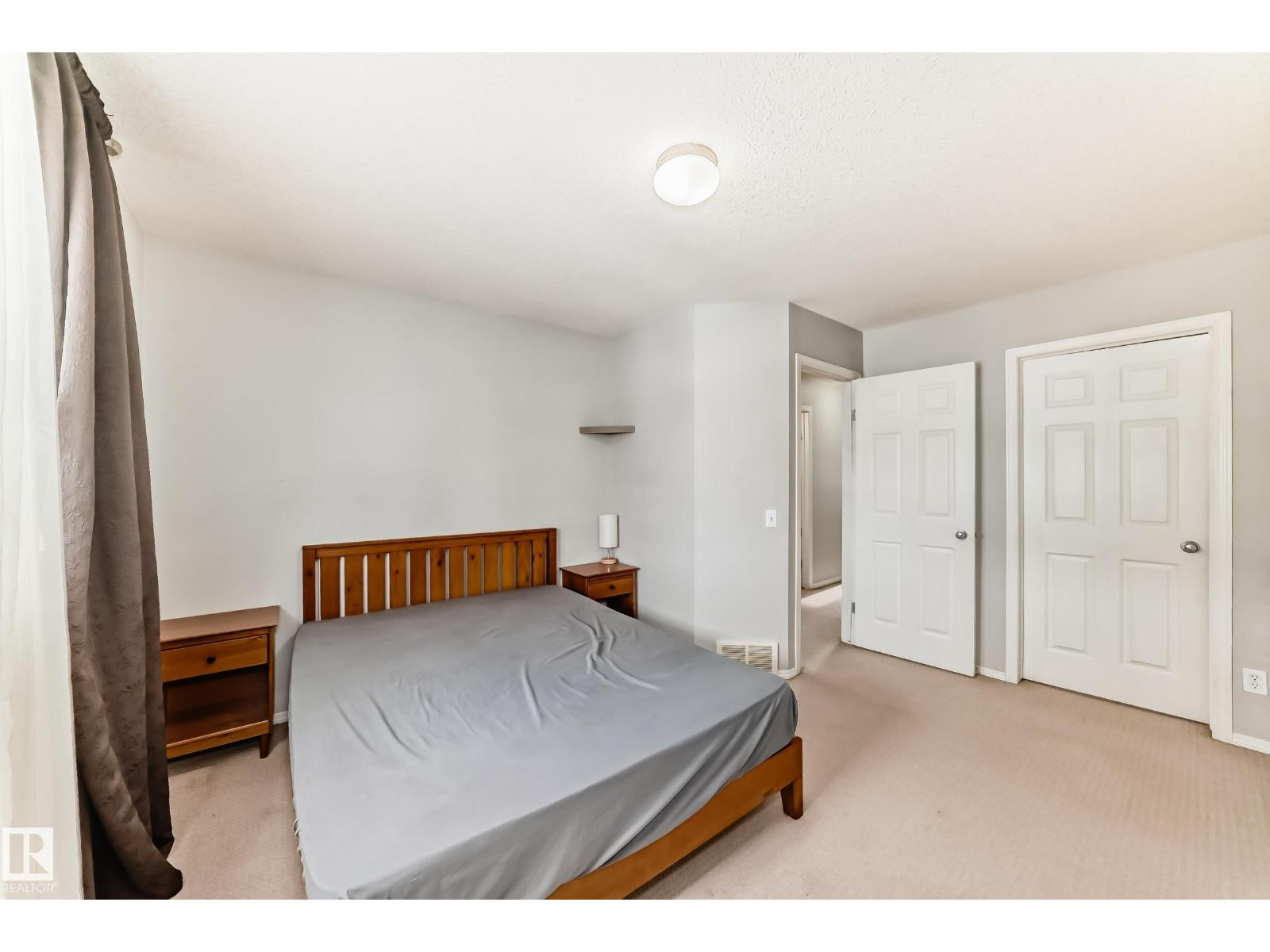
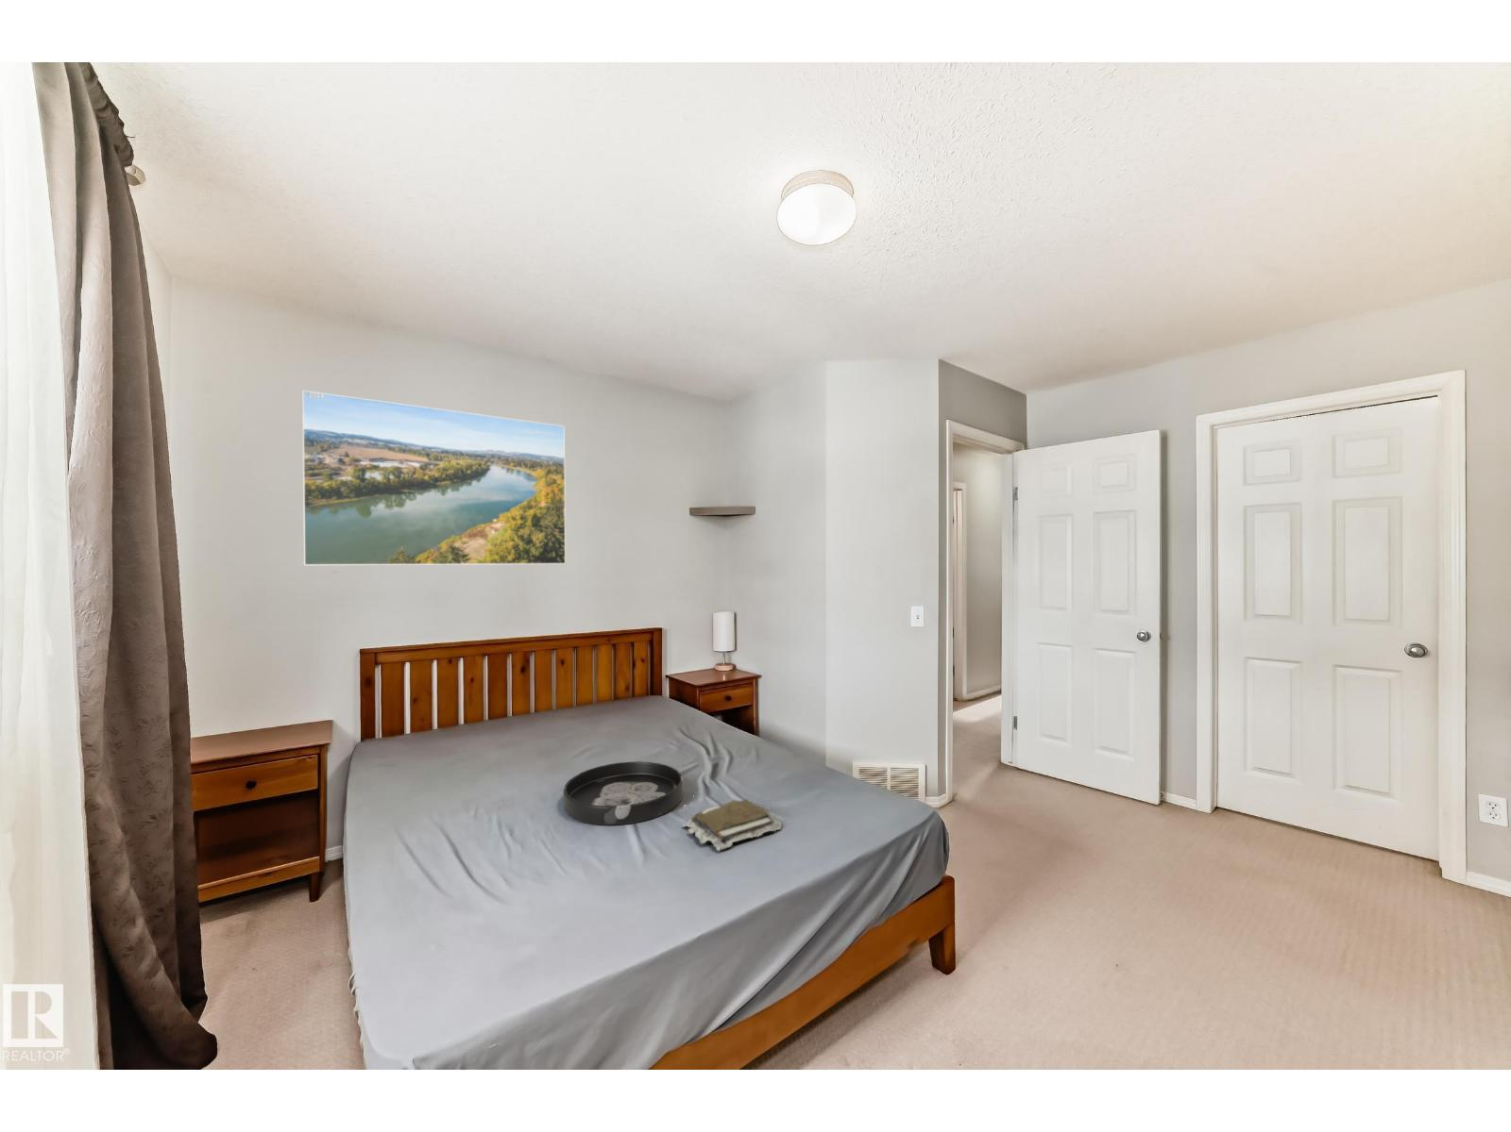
+ book (733, 813)
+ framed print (449, 488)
+ tray (625, 790)
